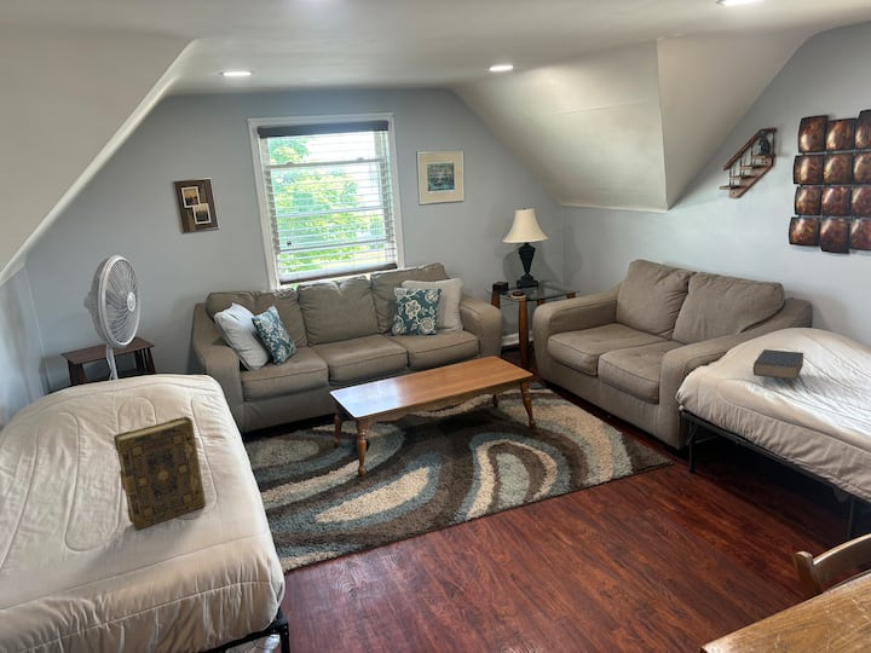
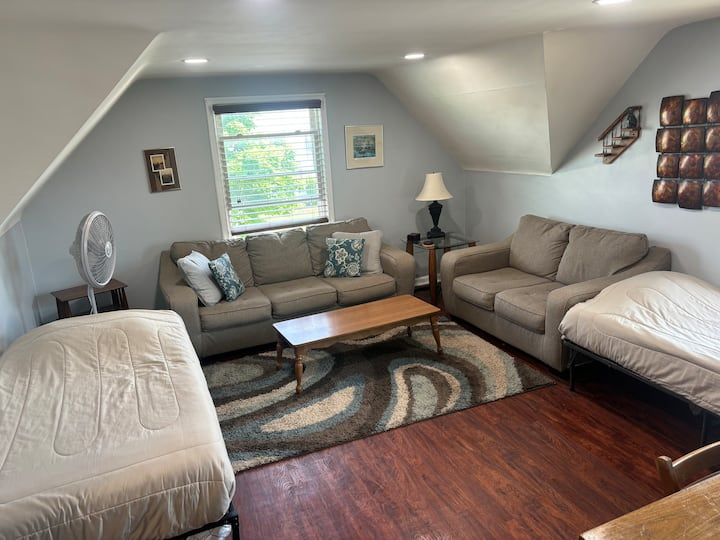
- book (778, 363)
- book (161, 472)
